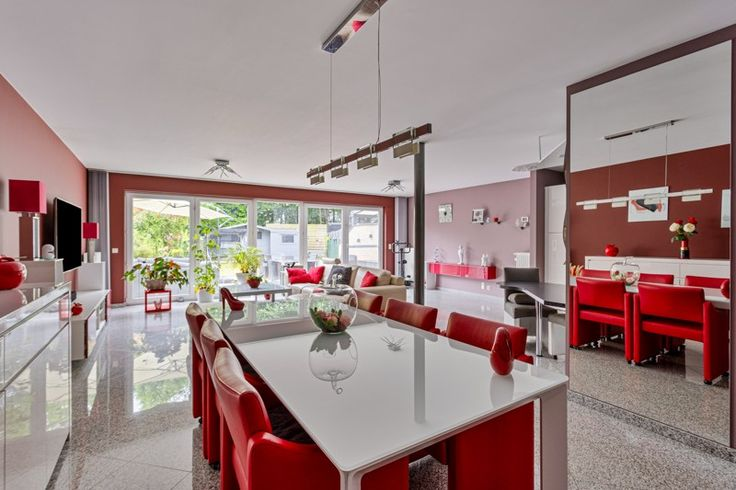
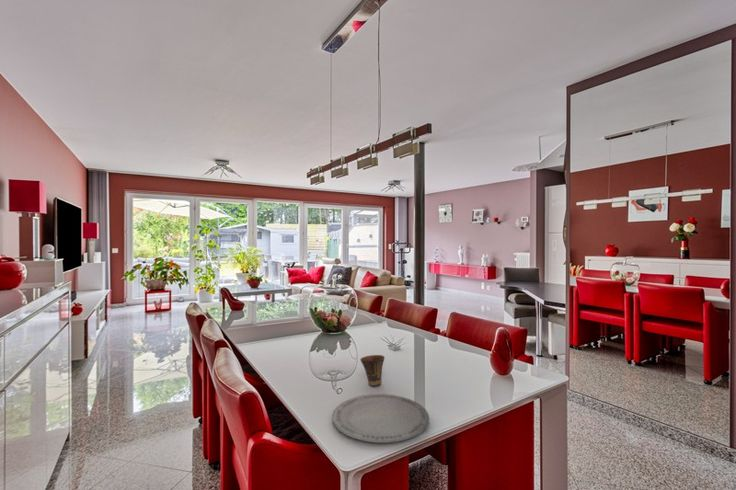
+ plate (380, 417)
+ cup (372, 369)
